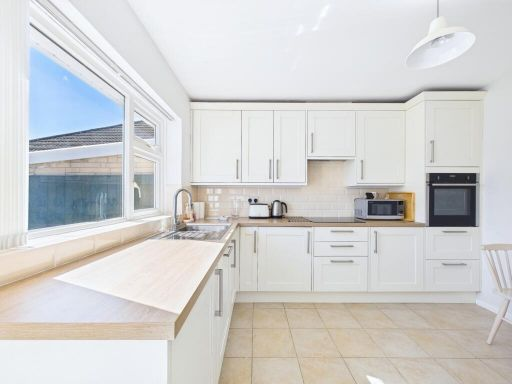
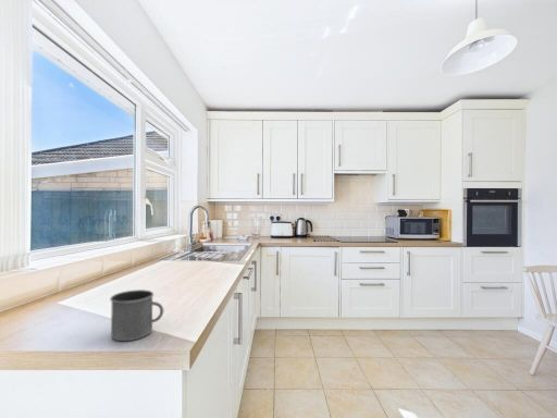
+ mug (137, 312)
